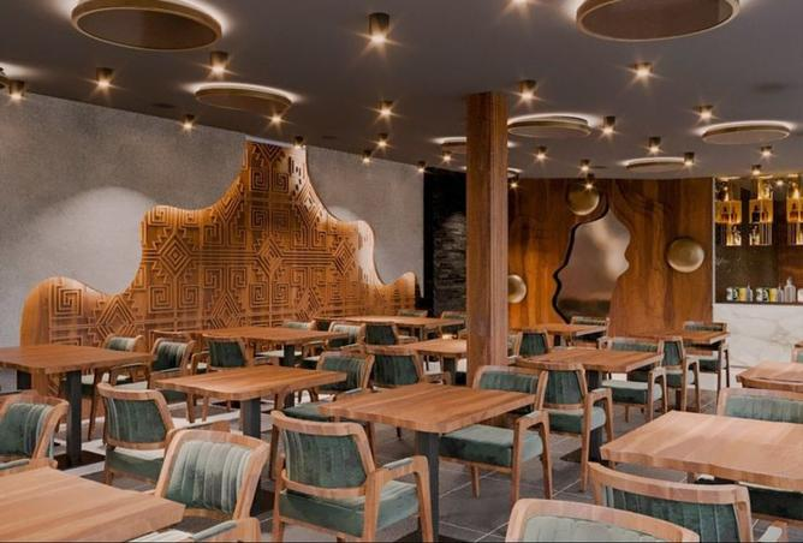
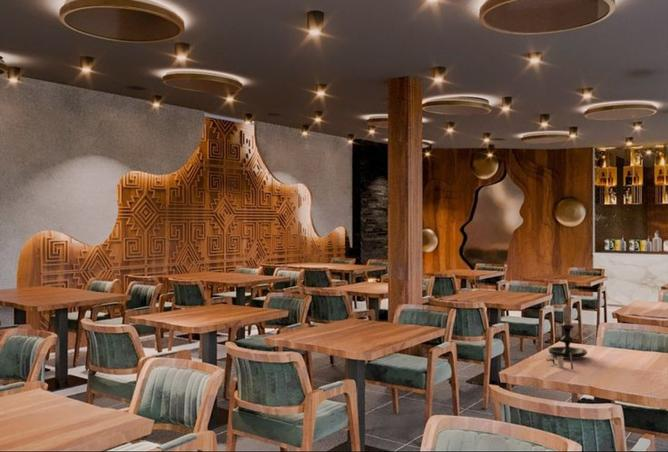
+ candle holder (568, 329)
+ cup (561, 358)
